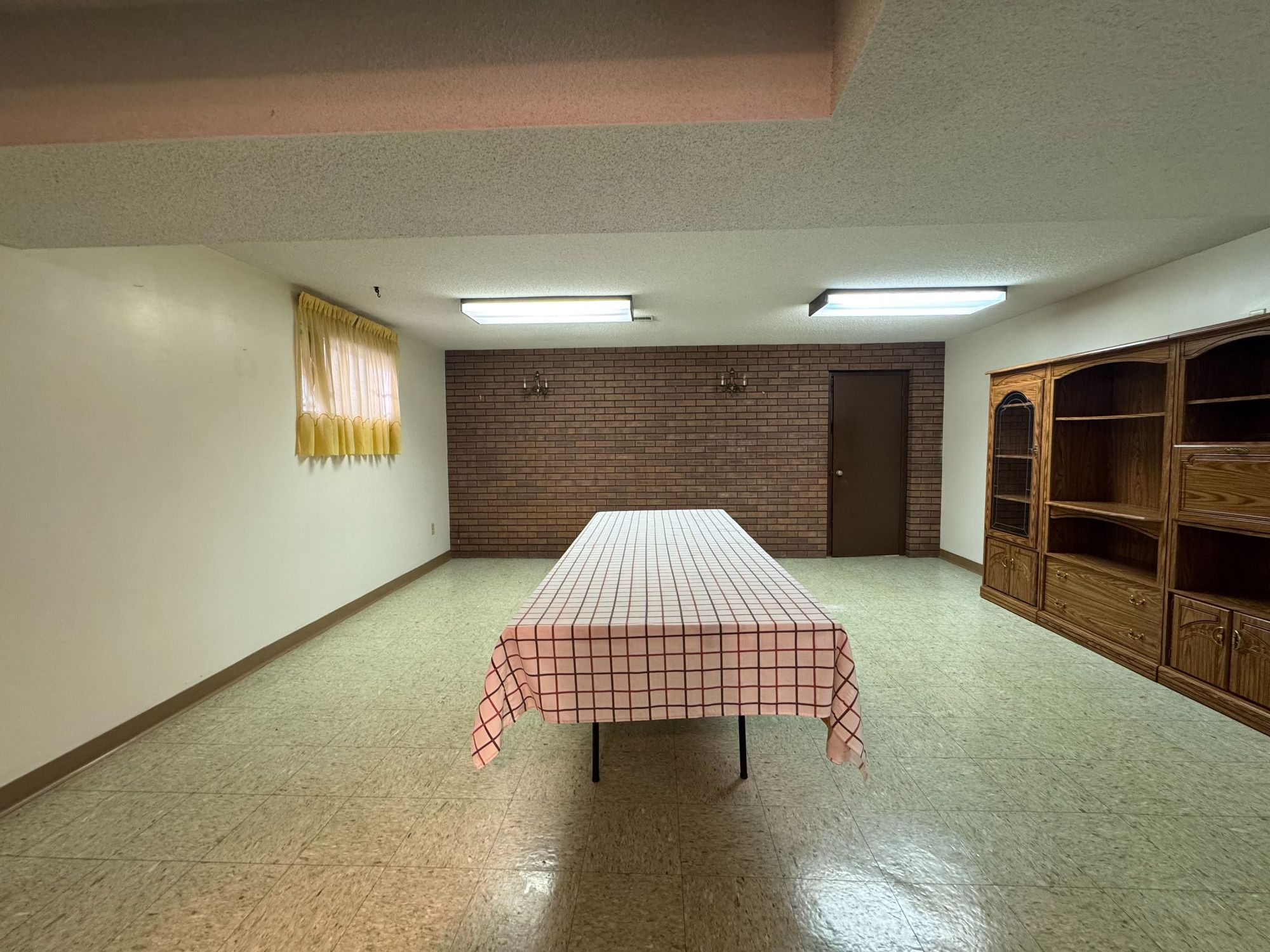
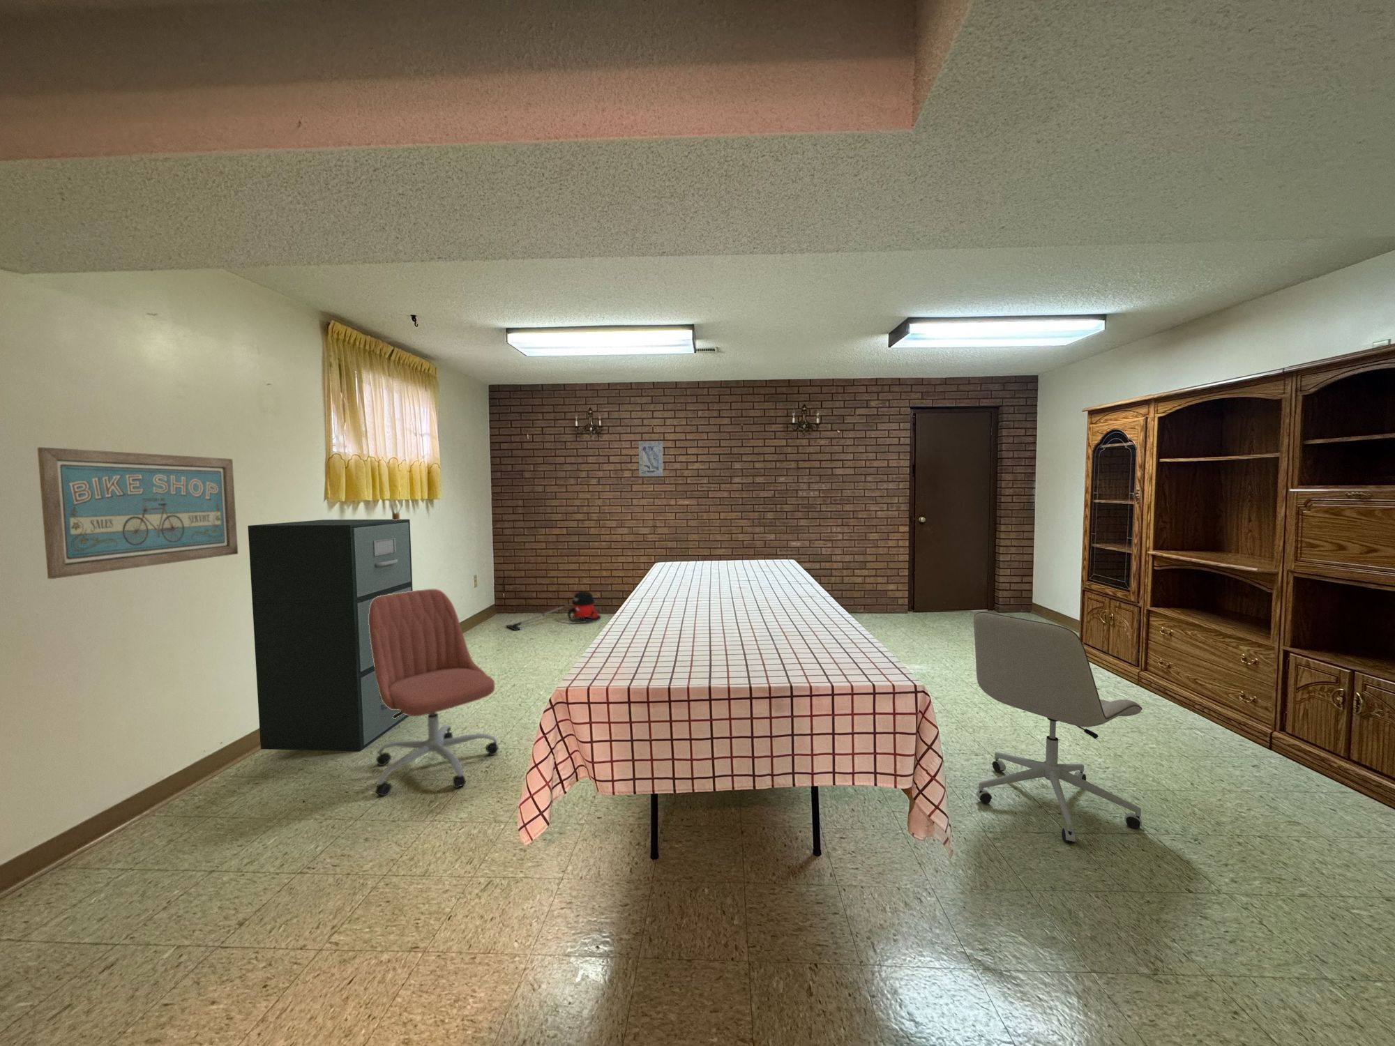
+ pencil box (397, 511)
+ office chair (1052, 706)
+ filing cabinet (344, 626)
+ office chair (432, 683)
+ wall art (650, 459)
+ vacuum cleaner (555, 609)
+ wall art (154, 509)
